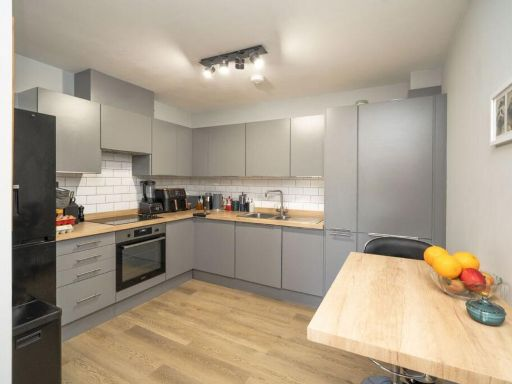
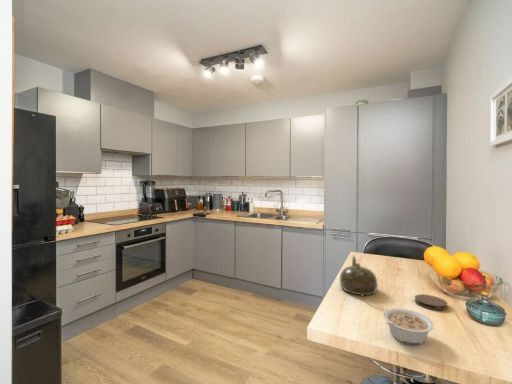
+ legume (407, 326)
+ teapot (357, 275)
+ coaster (430, 301)
